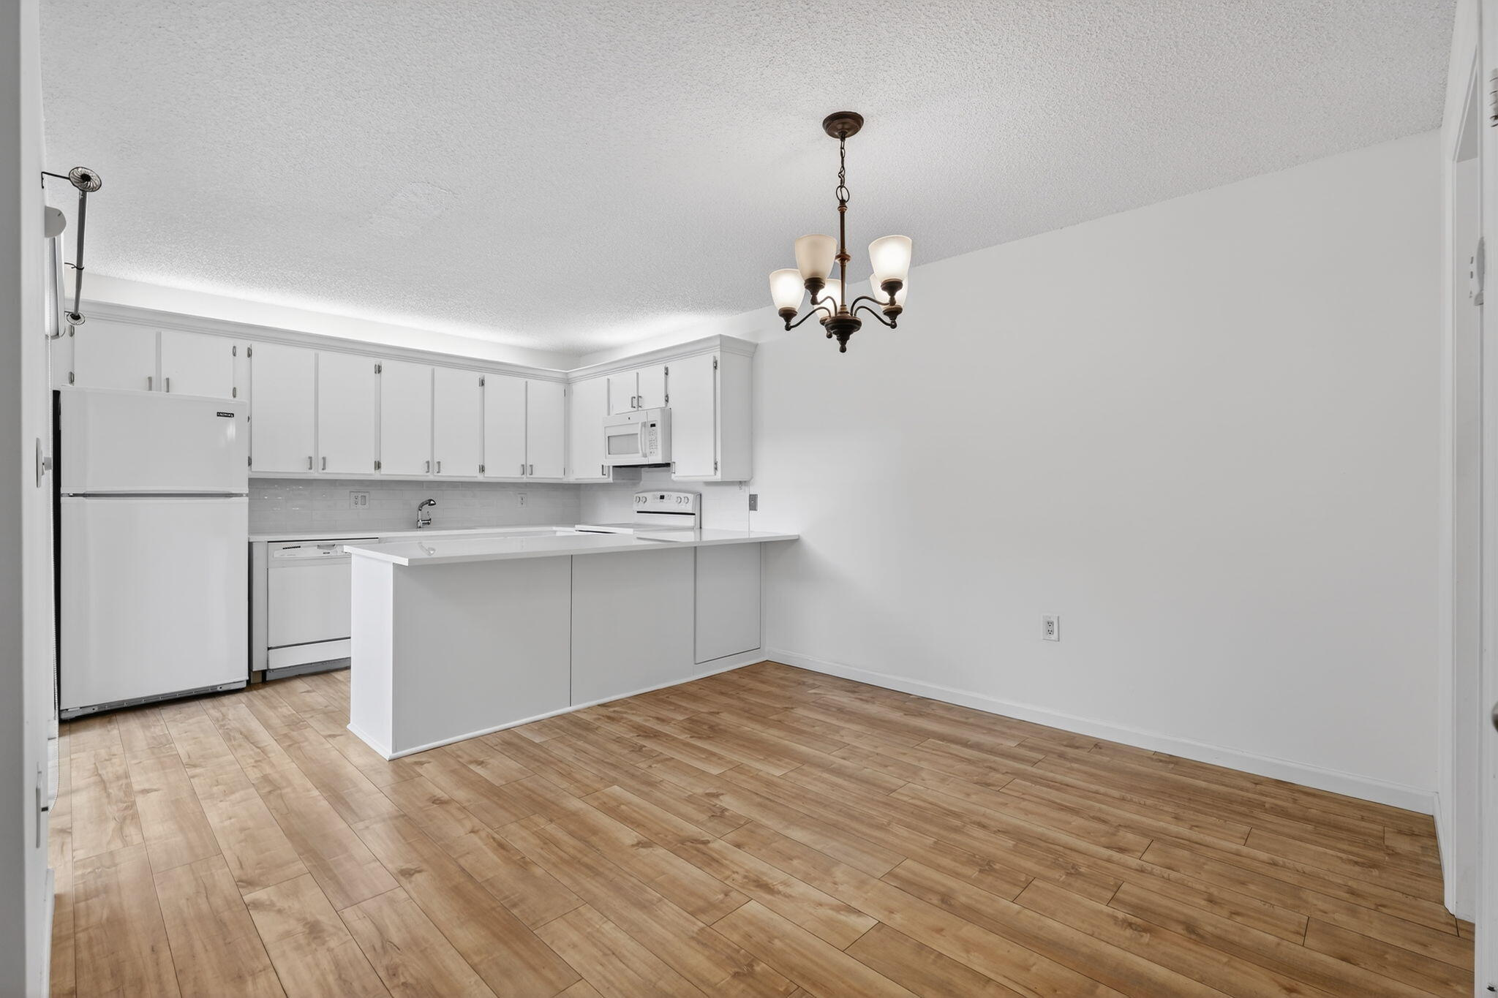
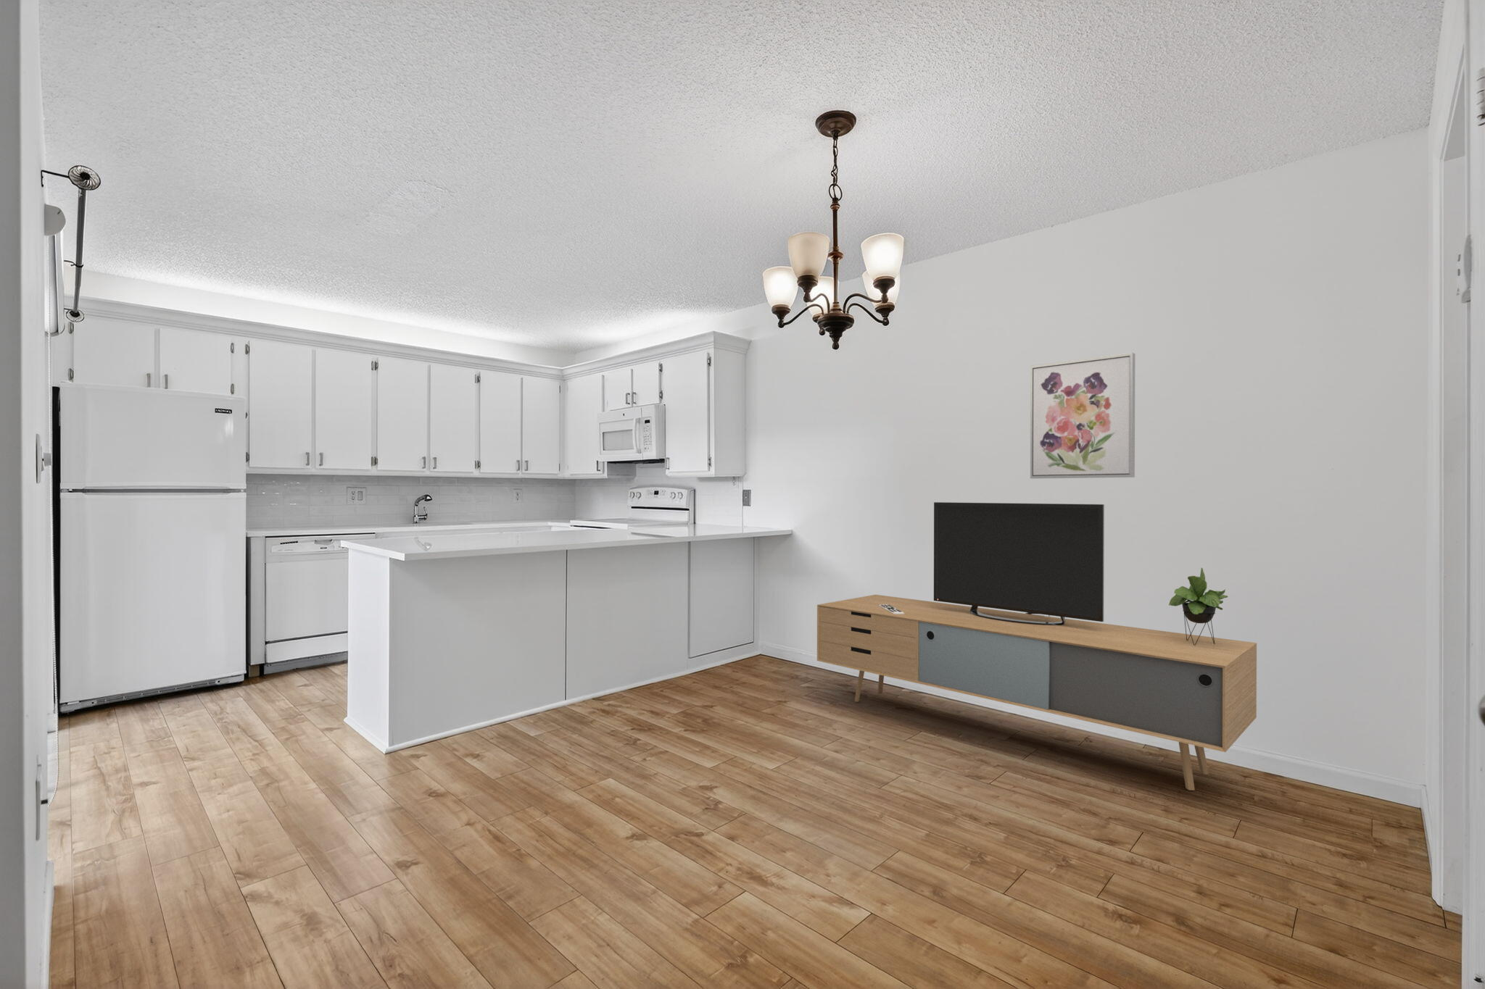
+ media console (1007, 617)
+ wall art (1080, 418)
